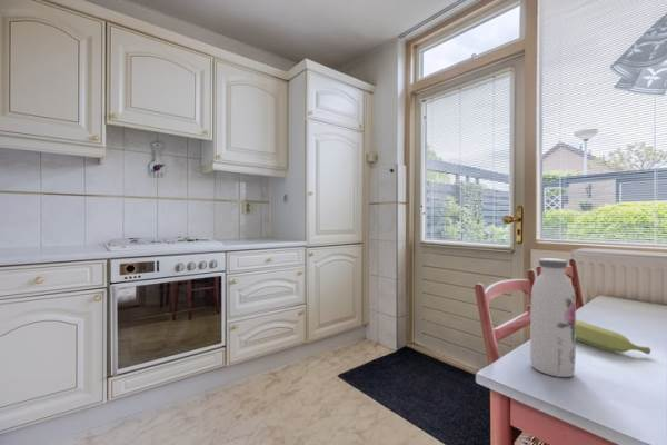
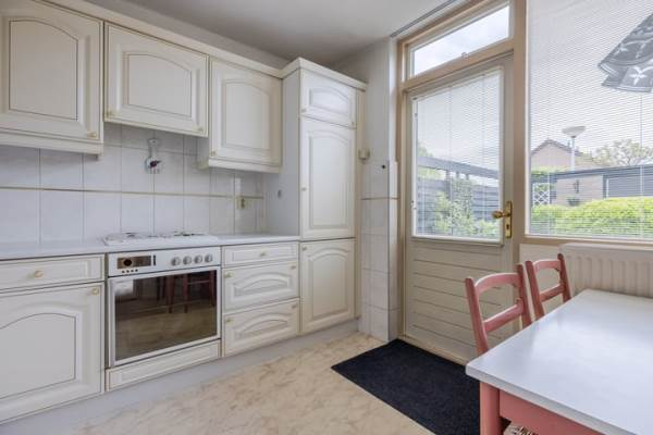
- banana (600, 333)
- water bottle (551, 314)
